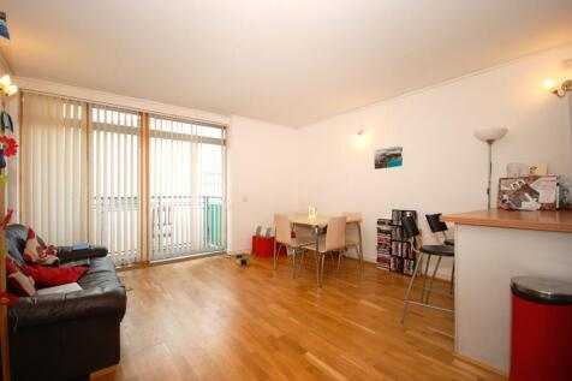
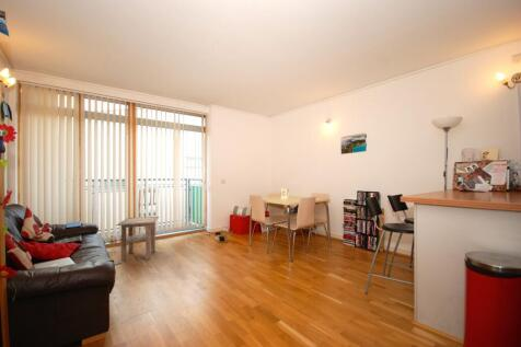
+ side table (139, 238)
